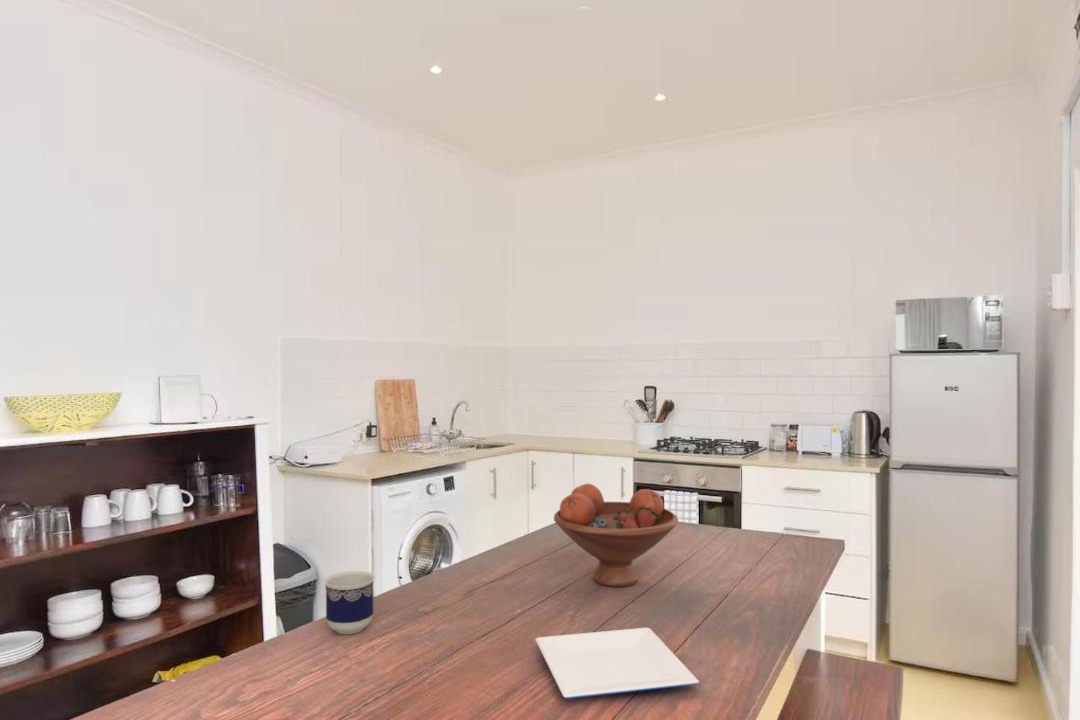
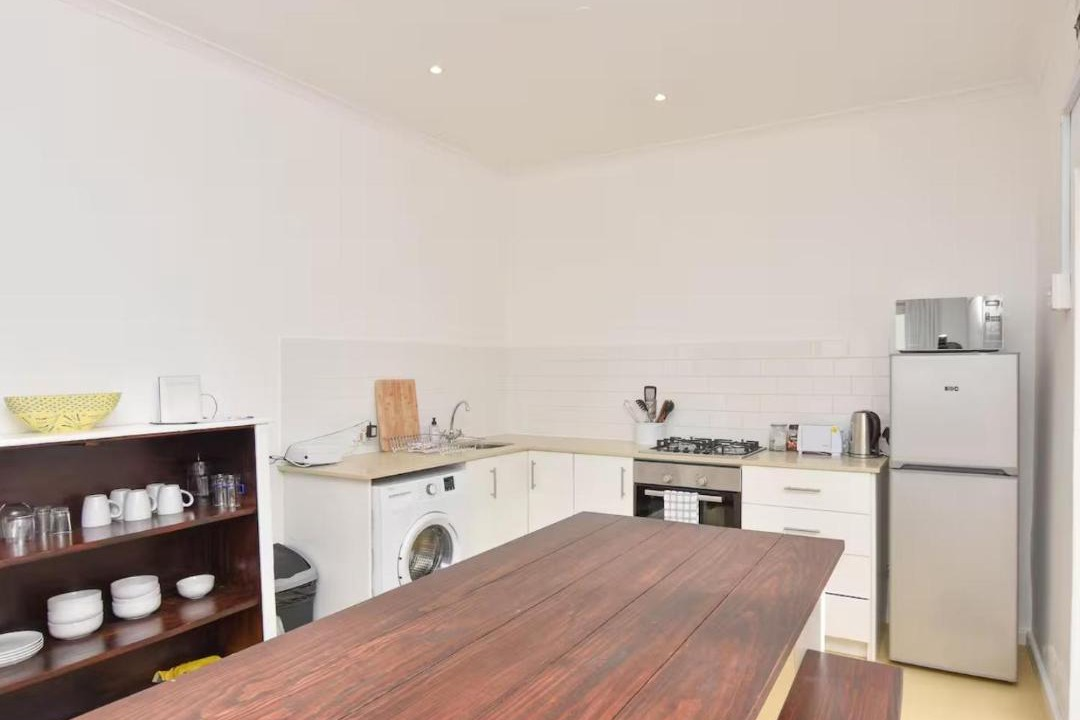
- plate (611, 663)
- cup (345, 602)
- fruit bowl (615, 535)
